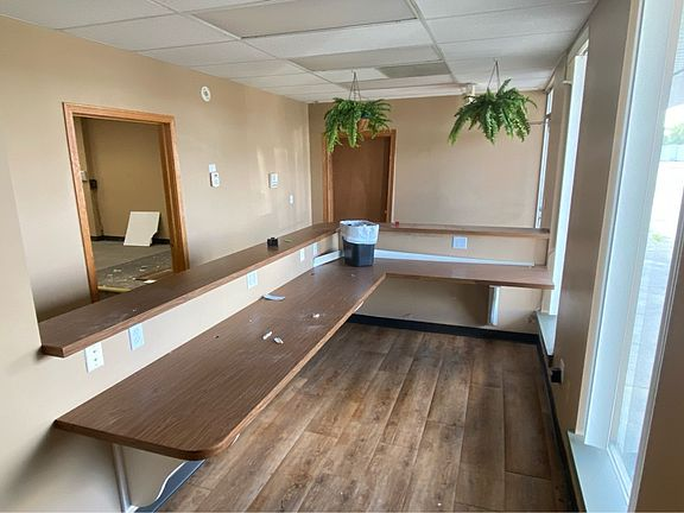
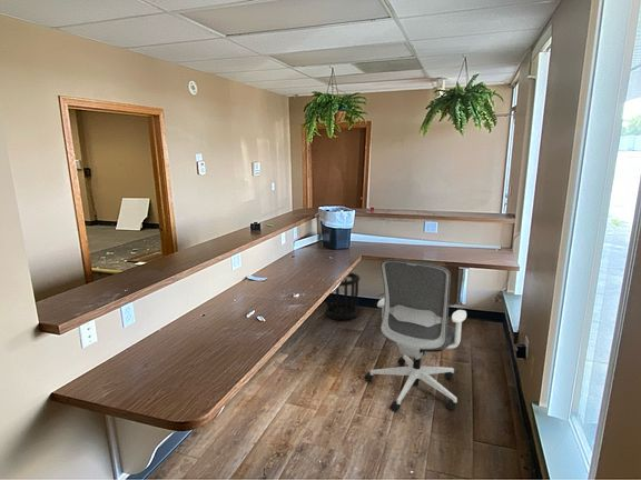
+ wastebasket (338, 294)
+ office chair (414, 323)
